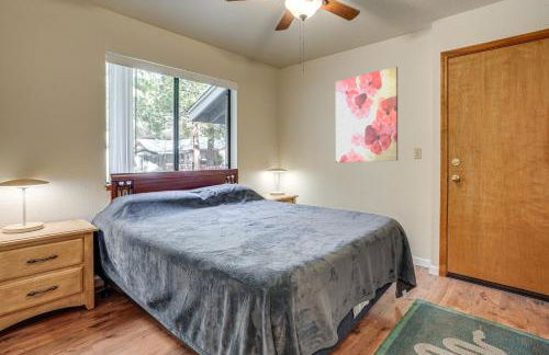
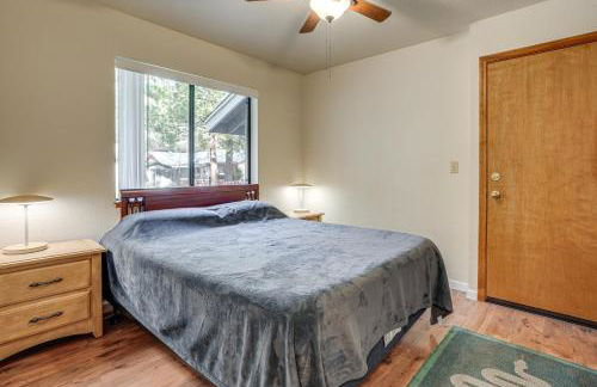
- wall art (363, 118)
